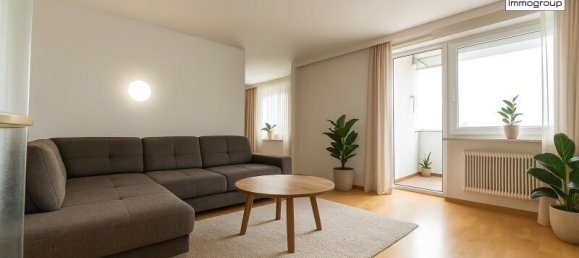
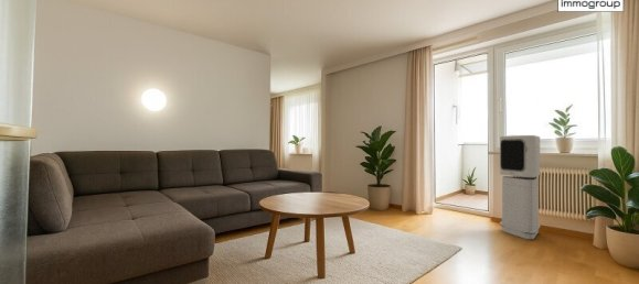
+ air purifier (525, 184)
